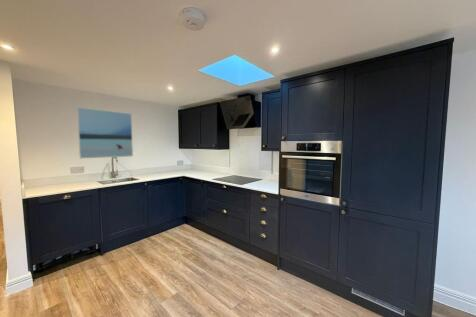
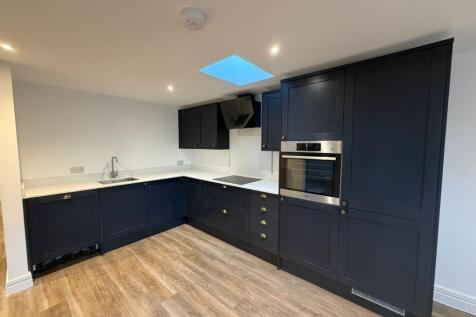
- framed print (107, 134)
